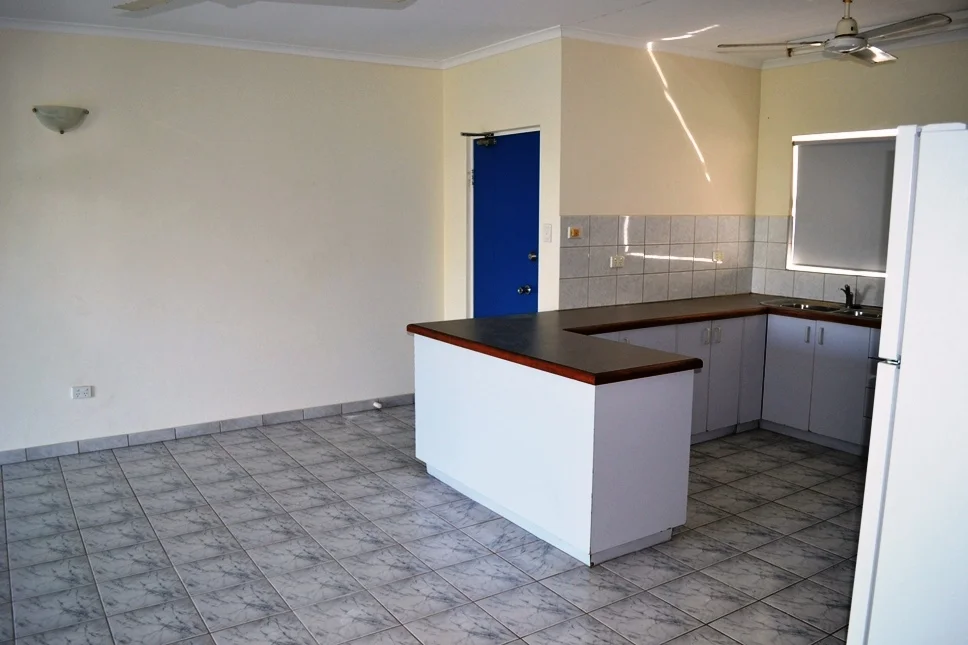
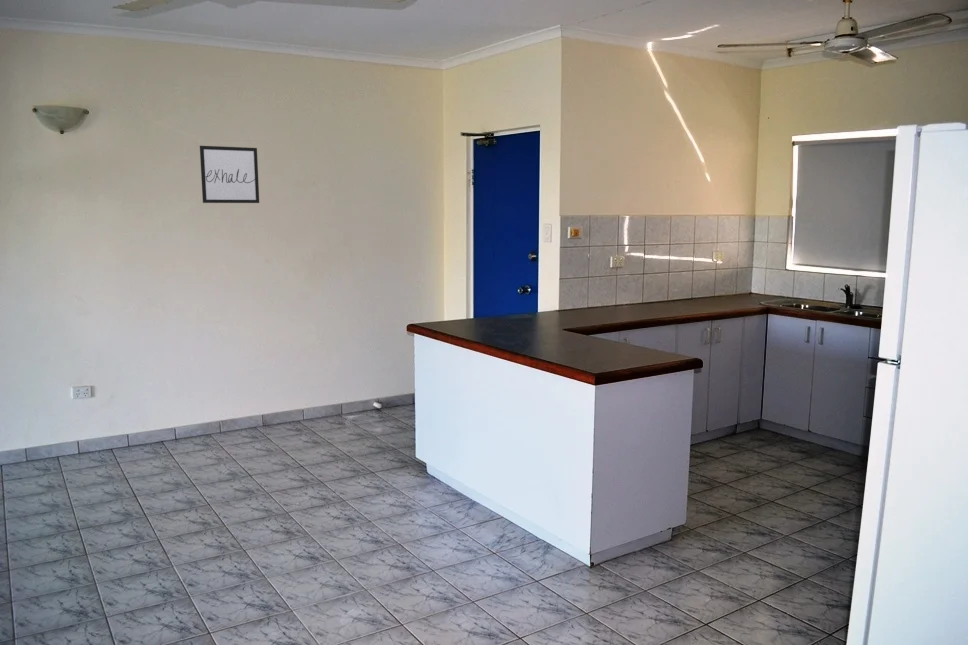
+ wall art (230, 175)
